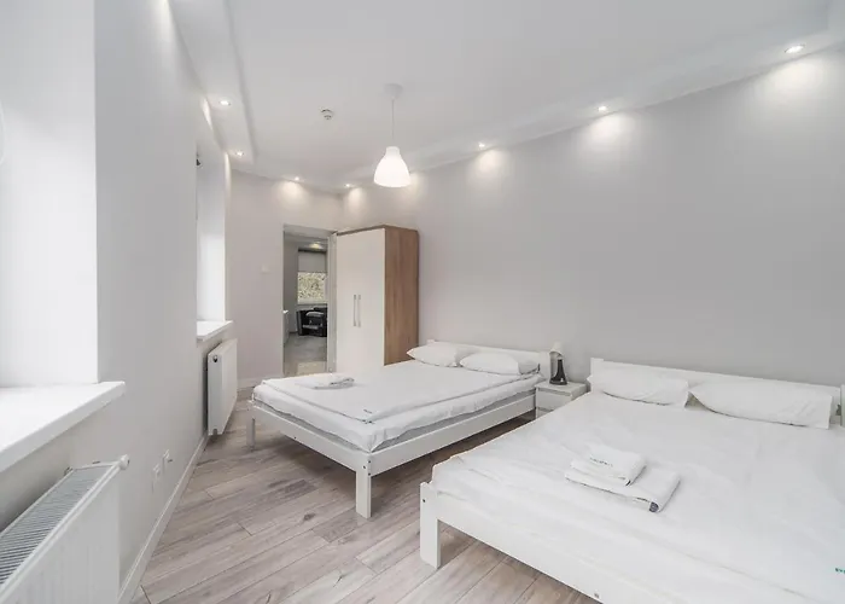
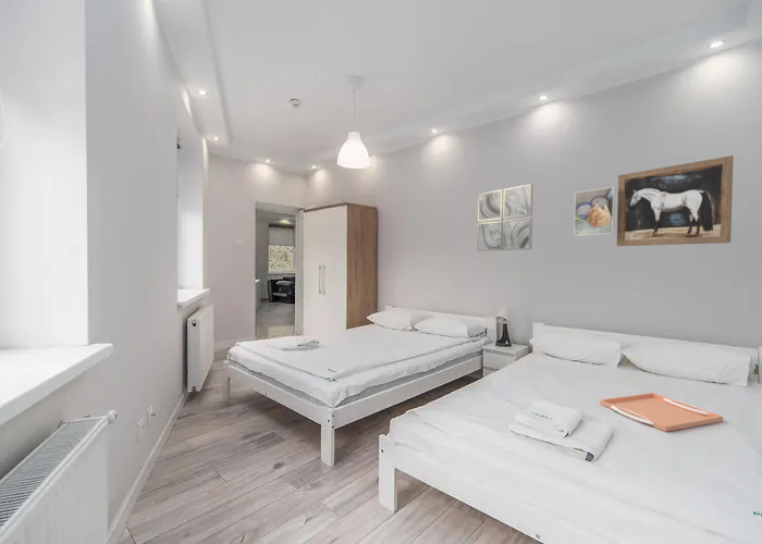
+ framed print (593, 212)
+ wall art (668, 206)
+ serving tray (657, 409)
+ wall art (502, 219)
